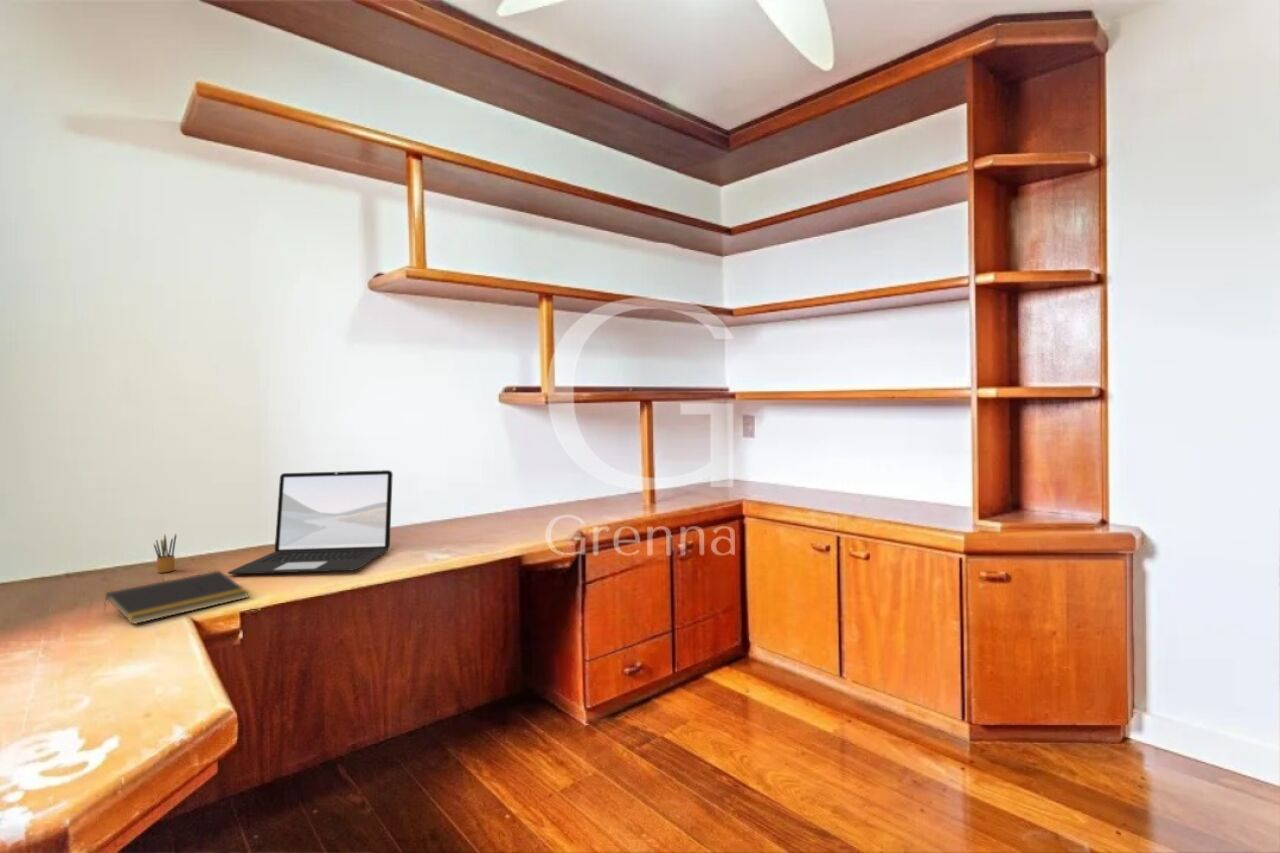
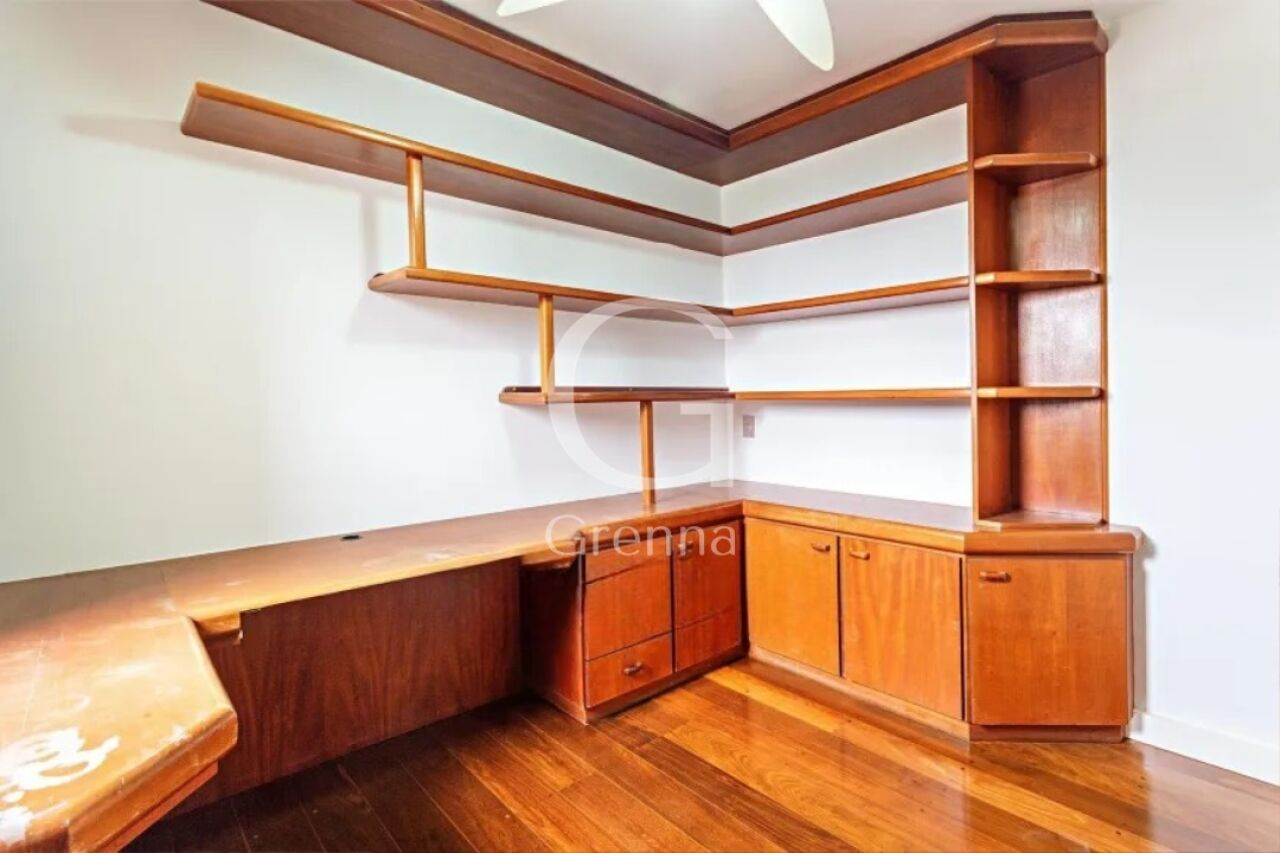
- laptop (315, 518)
- pencil box (166, 553)
- notepad (180, 595)
